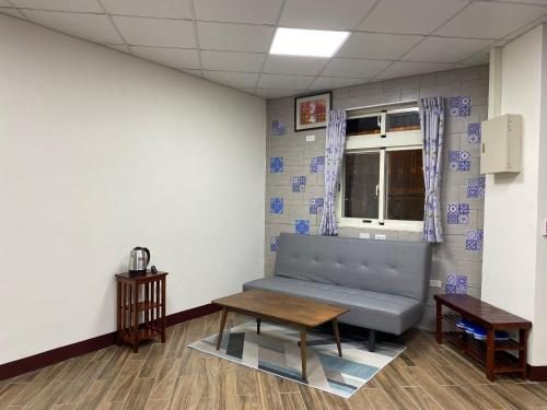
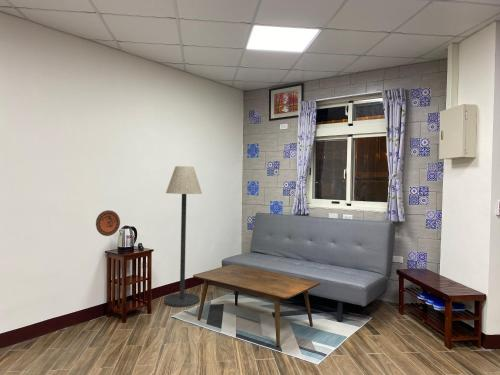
+ floor lamp (183, 233)
+ decorative plate (108, 223)
